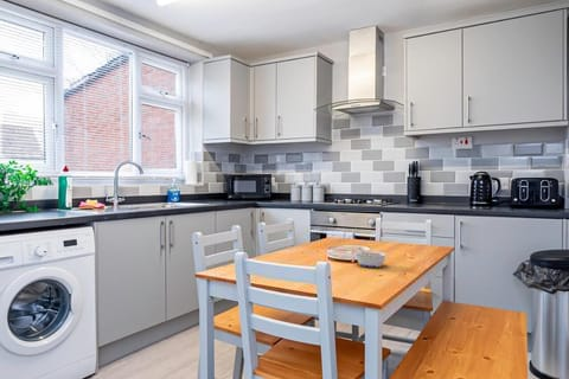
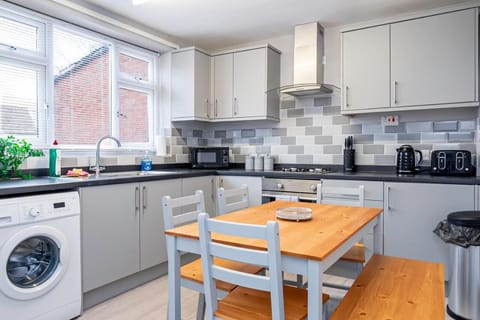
- legume (369, 257)
